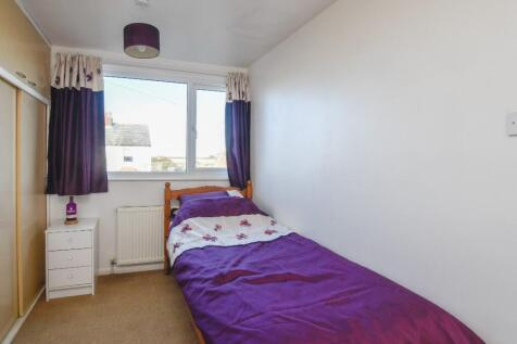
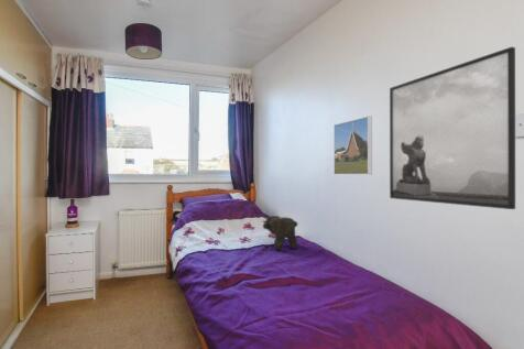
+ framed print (440, 137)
+ teddy bear (277, 230)
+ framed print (351, 148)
